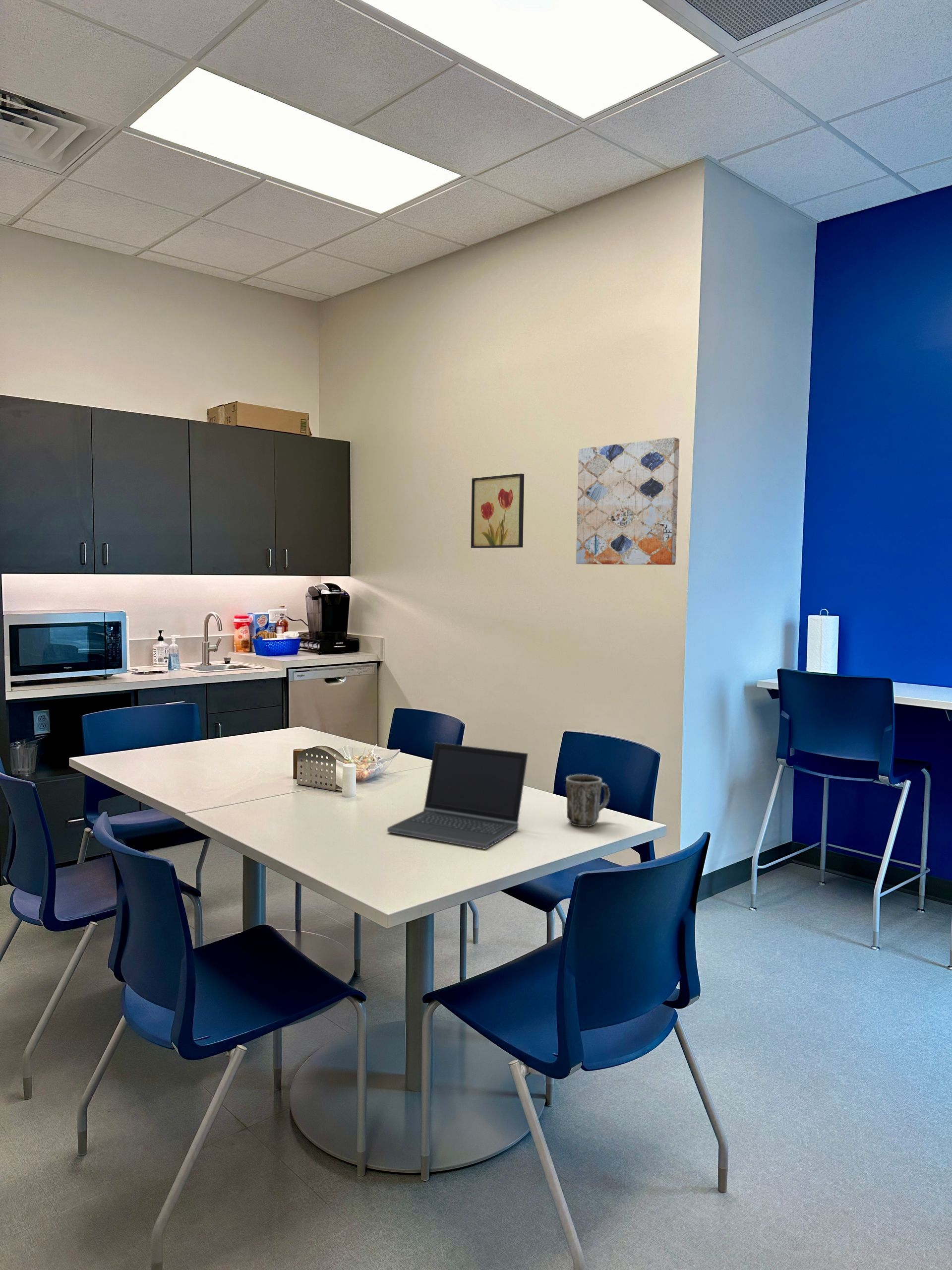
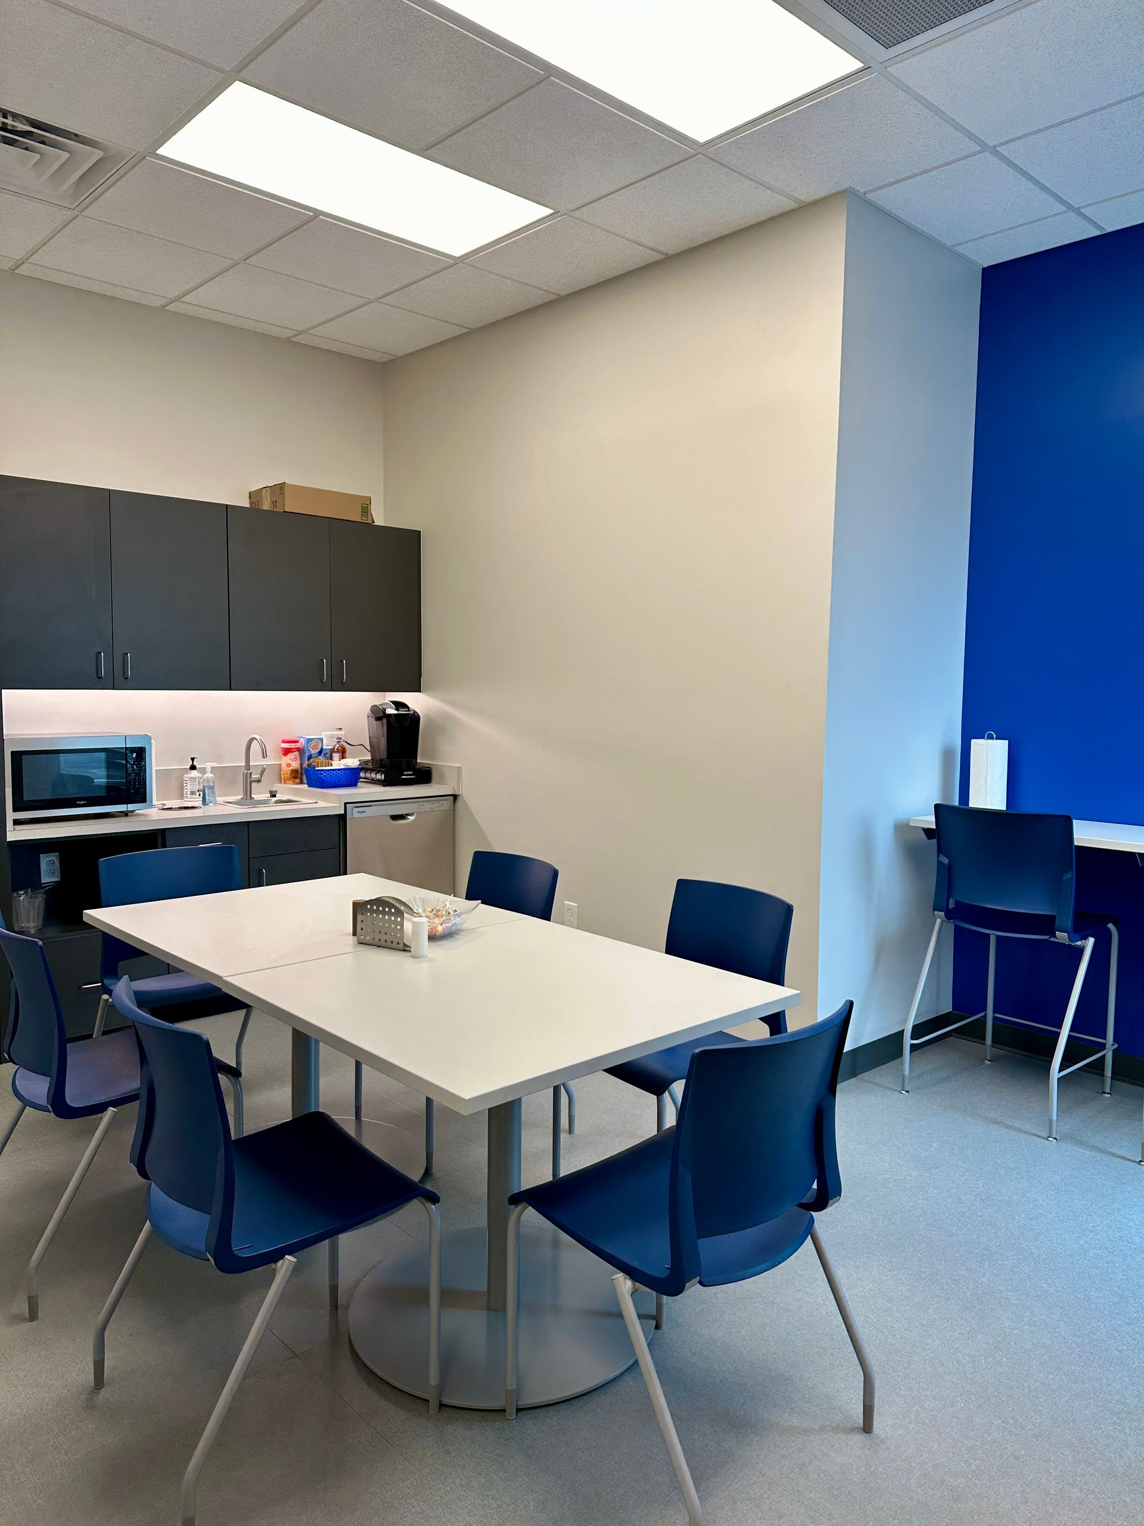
- wall art (625, 504)
- wall art (498, 512)
- laptop computer (459, 792)
- mug (587, 800)
